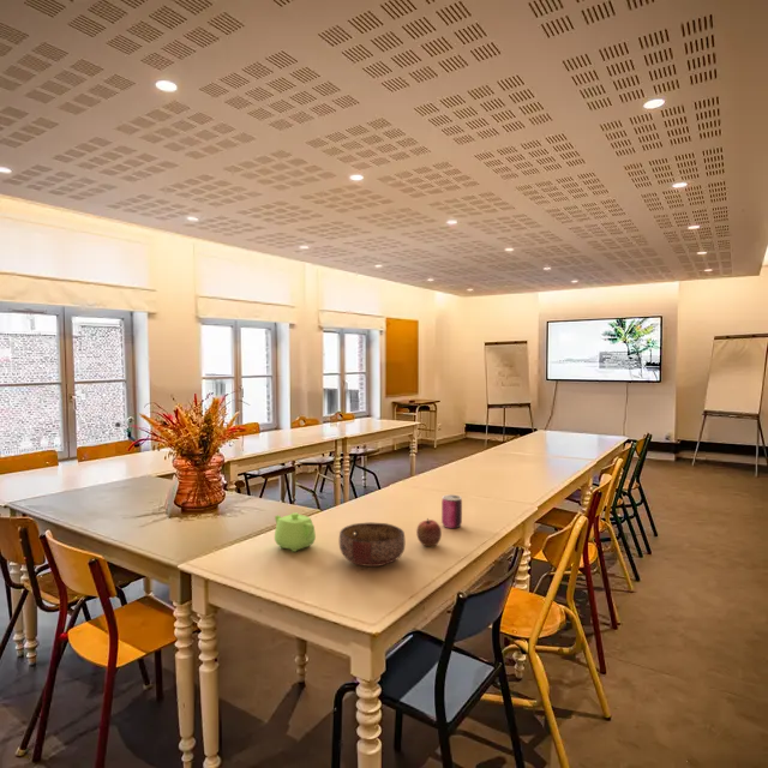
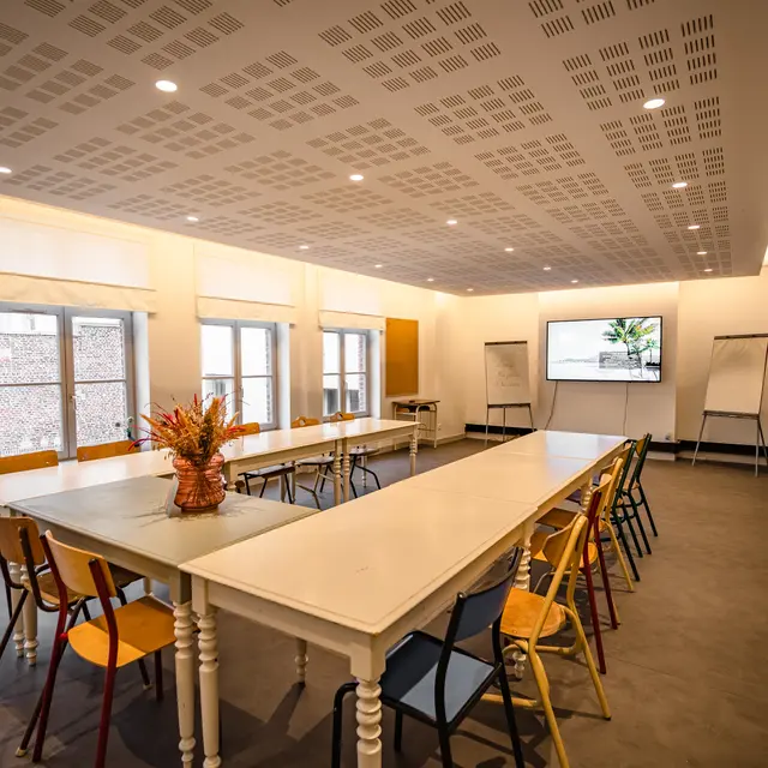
- bowl (372, 545)
- can (451, 511)
- teapot (294, 529)
- apple (428, 532)
